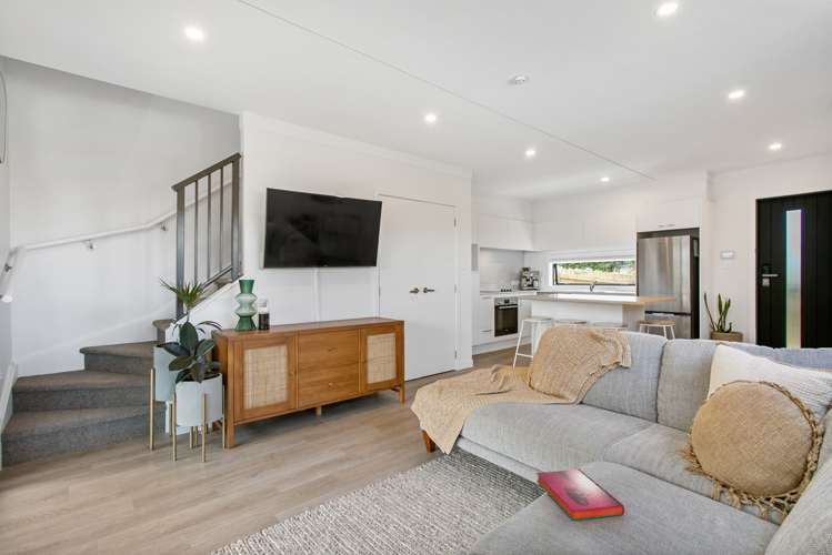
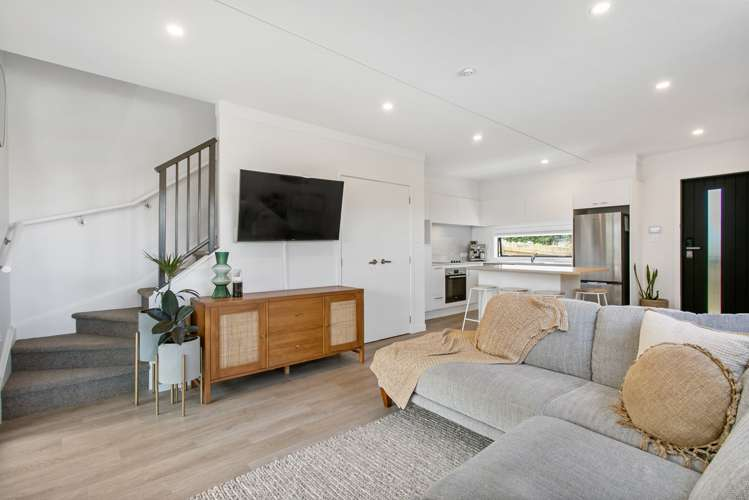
- hardback book (577, 492)
